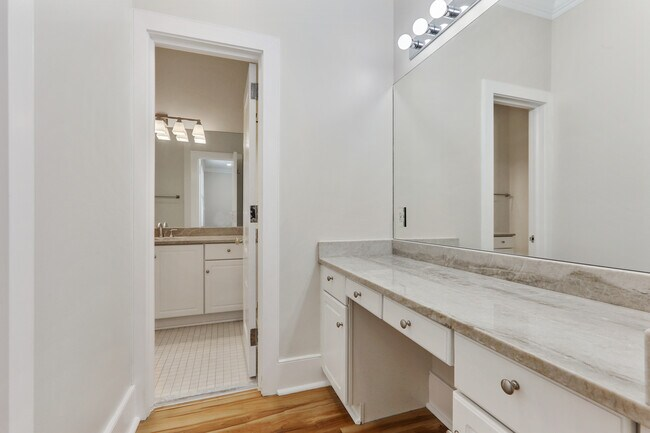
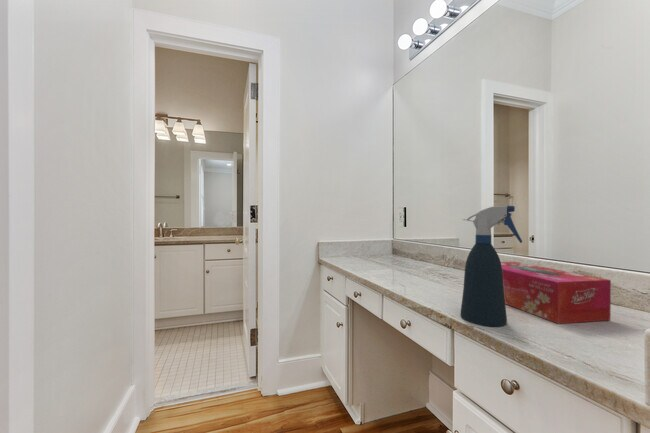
+ tissue box (532, 287)
+ spray bottle (486, 262)
